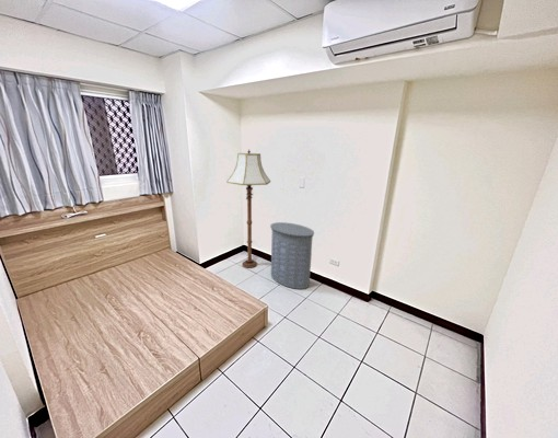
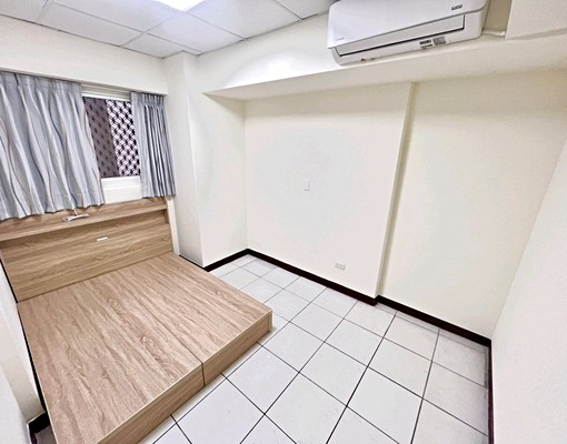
- laundry hamper (290, 254)
- floor lamp (249, 210)
